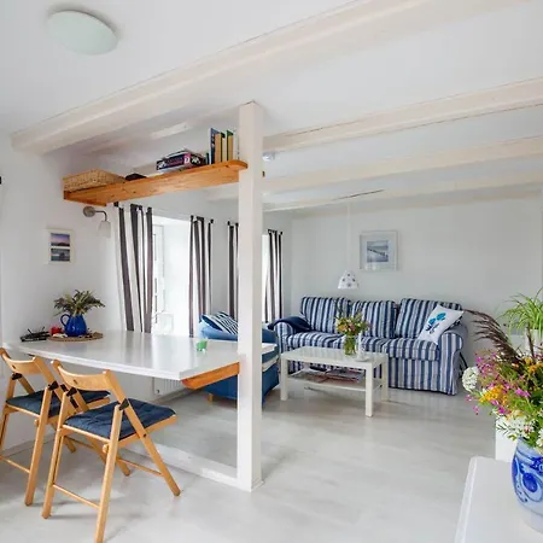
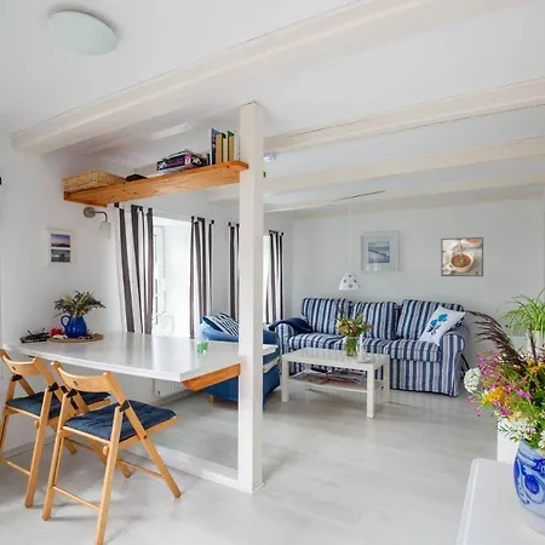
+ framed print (461, 257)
